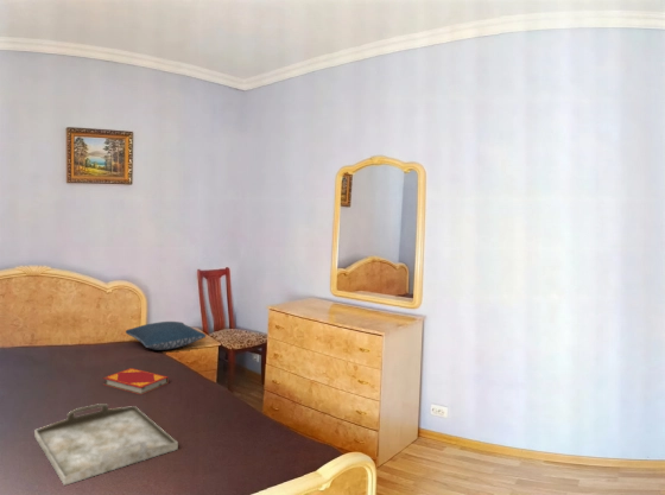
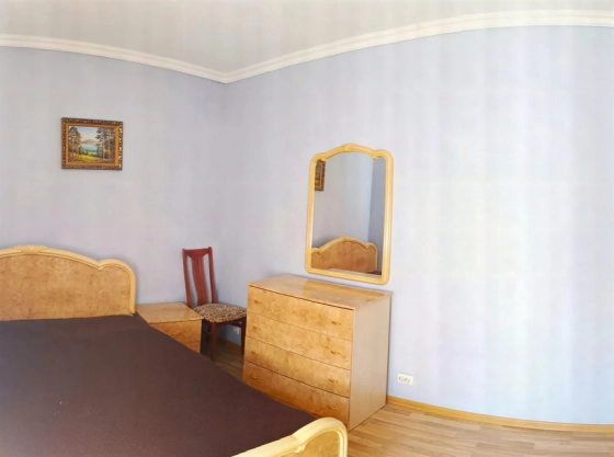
- hardback book (135, 380)
- serving tray (104, 433)
- pillow (165, 334)
